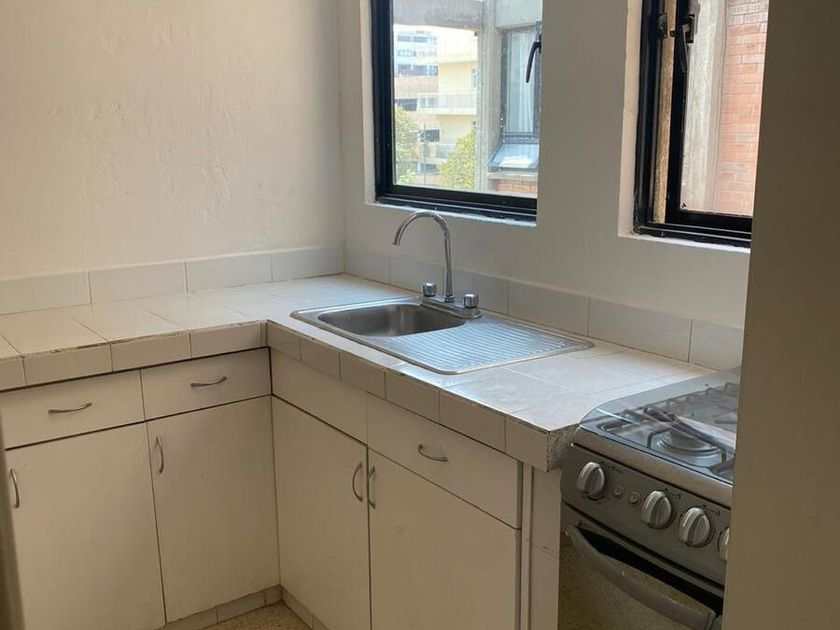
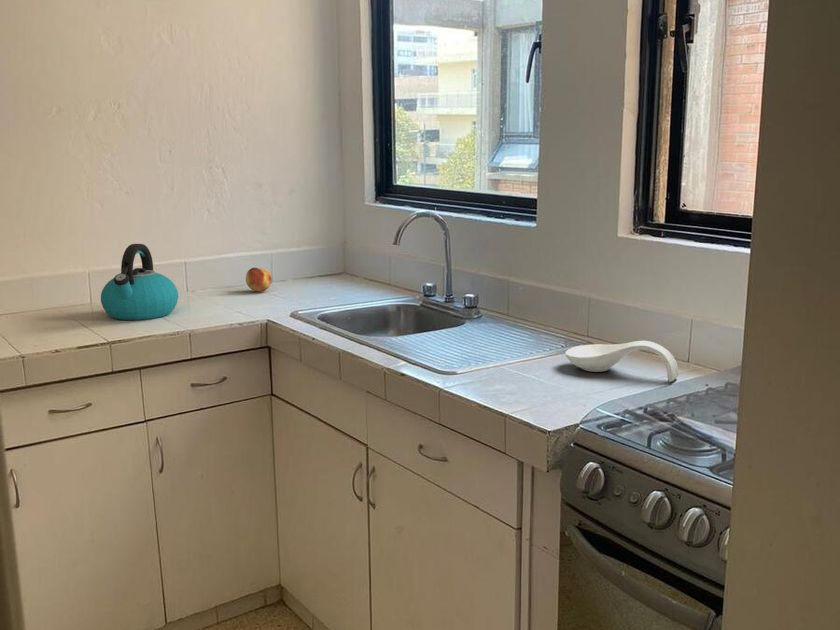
+ fruit (258, 279)
+ kettle (136, 280)
+ spoon rest (620, 355)
